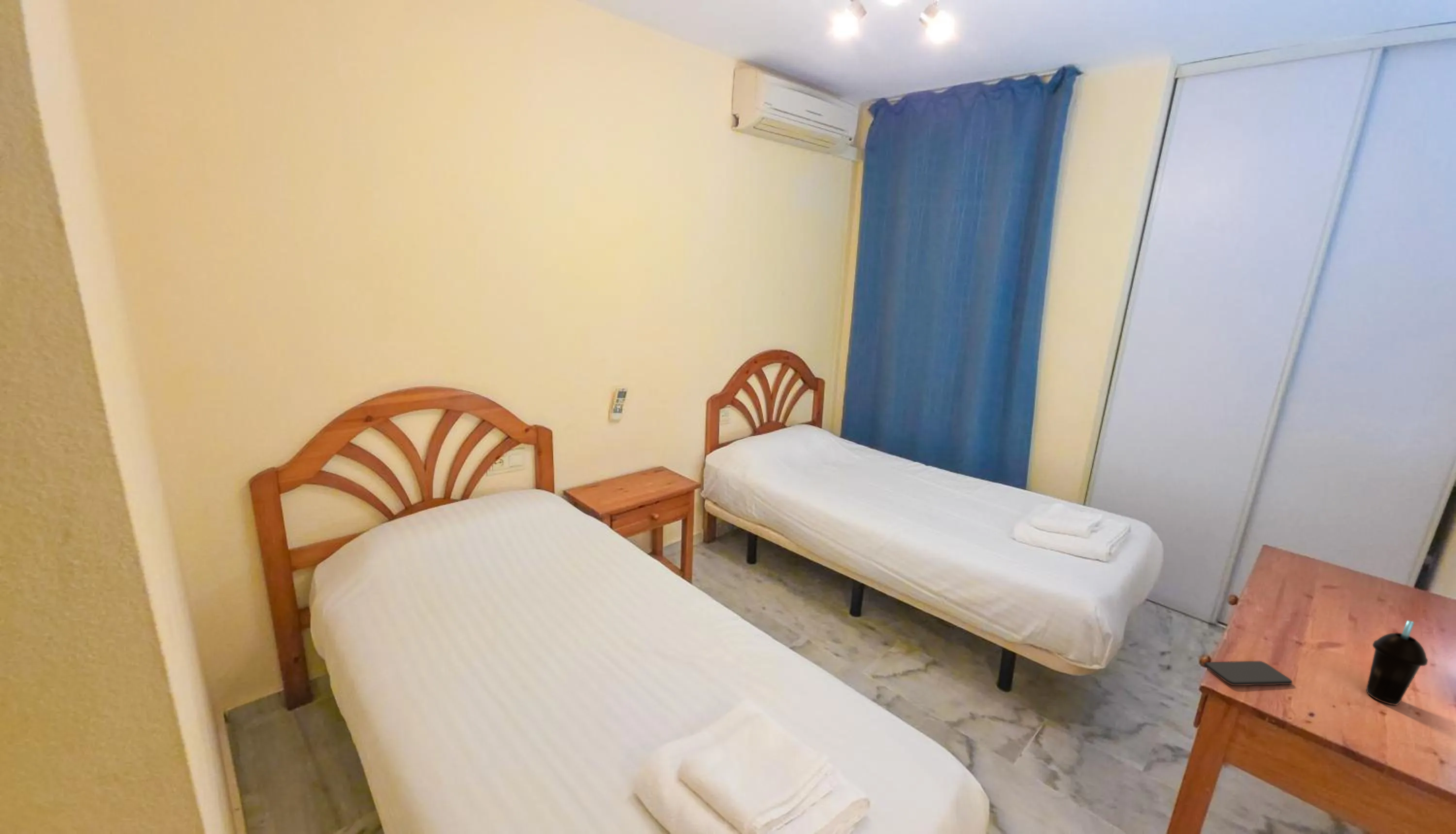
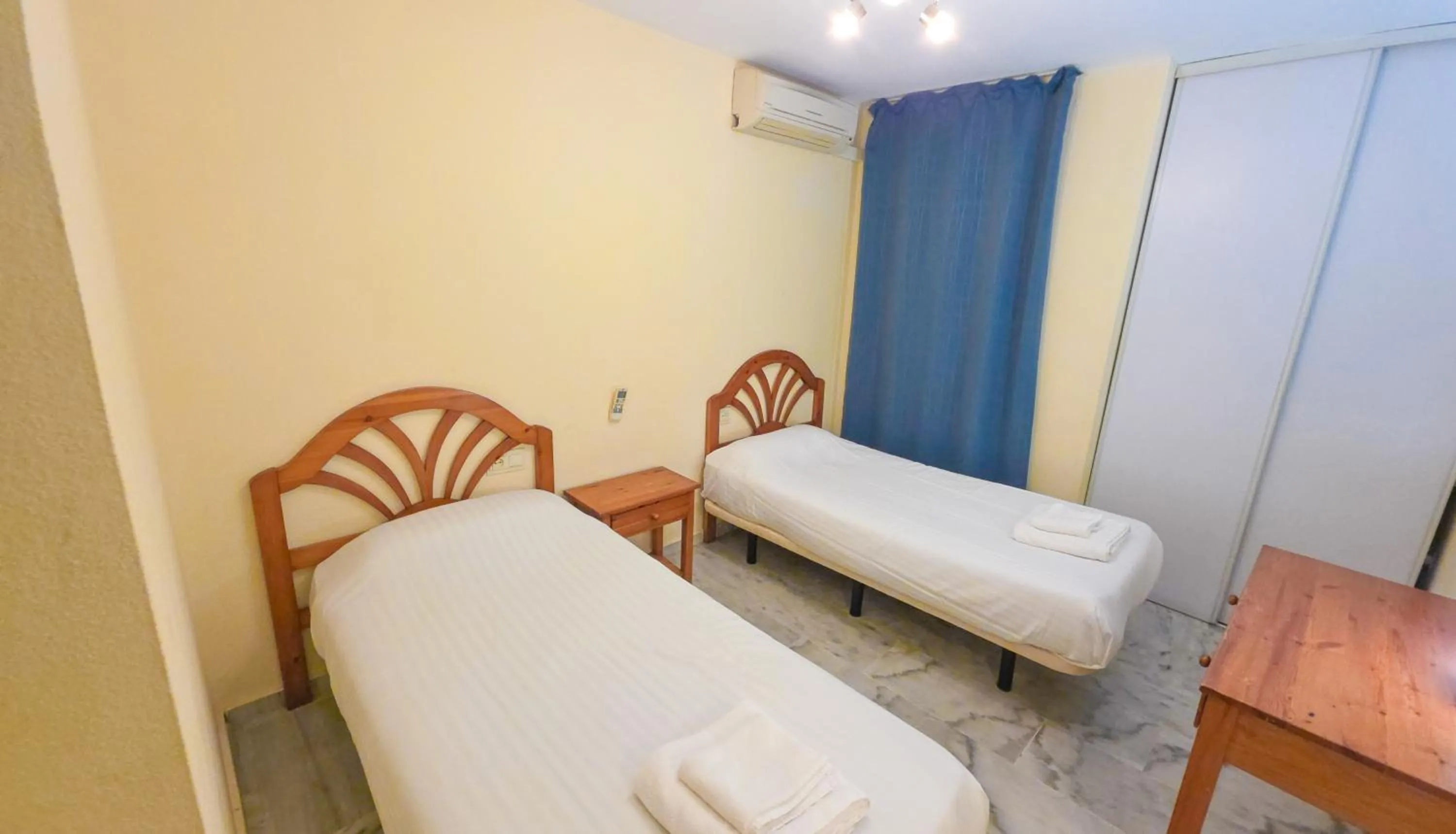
- cup (1397, 660)
- smartphone (1247, 673)
